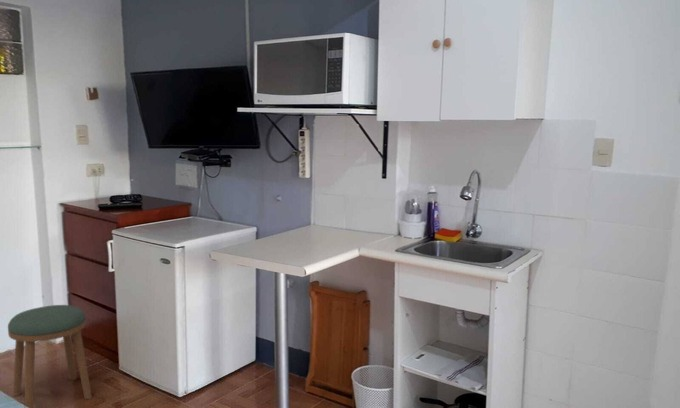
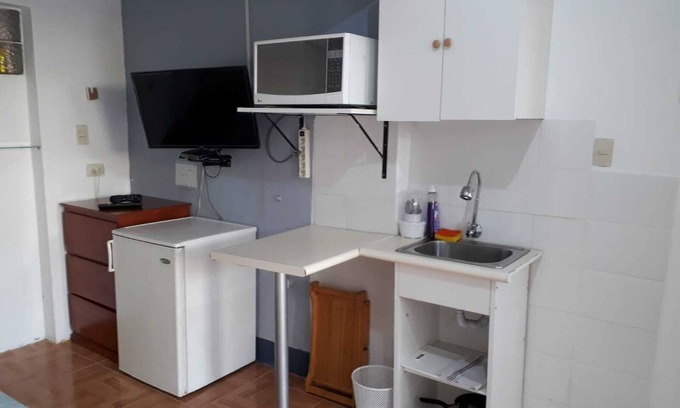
- stool (46, 340)
